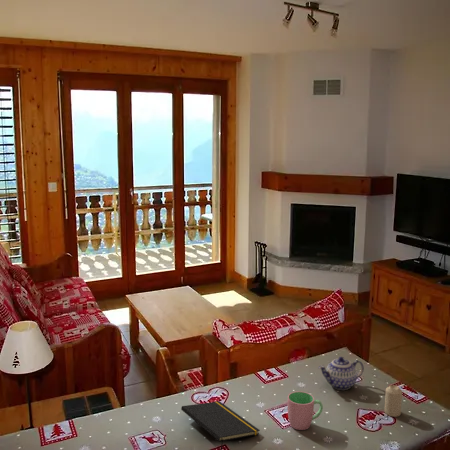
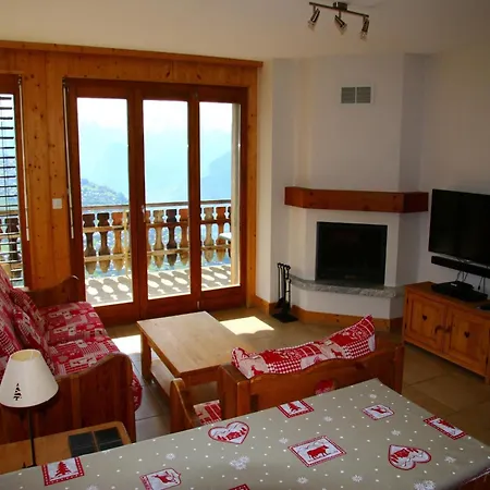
- teapot (341, 371)
- notepad (219, 419)
- cup (304, 411)
- candle (393, 399)
